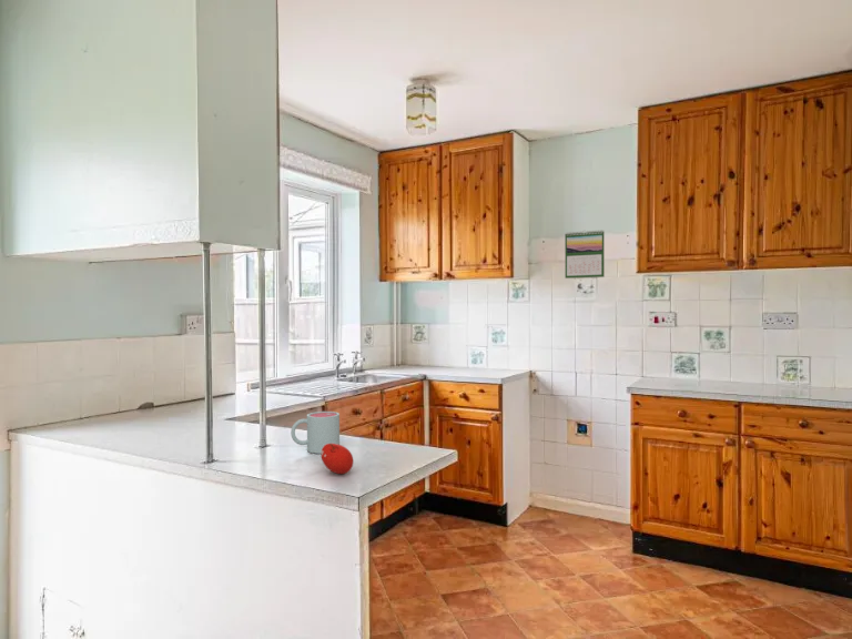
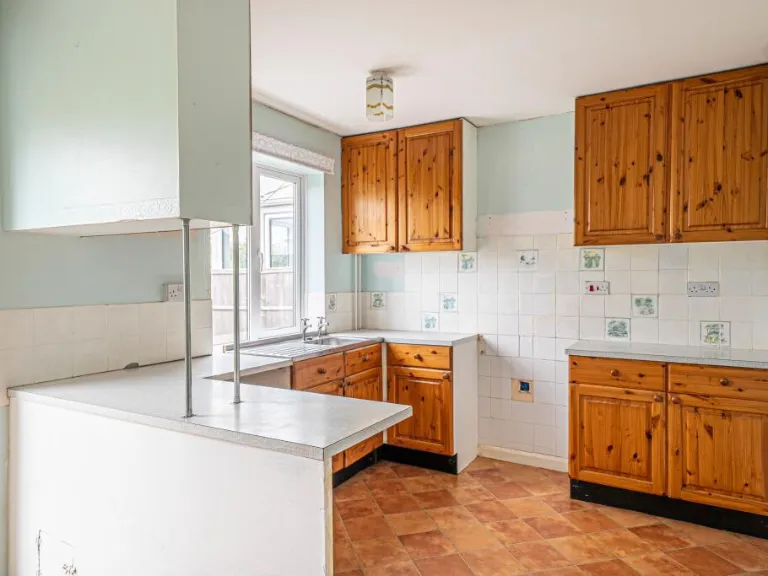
- calendar (584, 253)
- fruit (337, 457)
- mug (315, 432)
